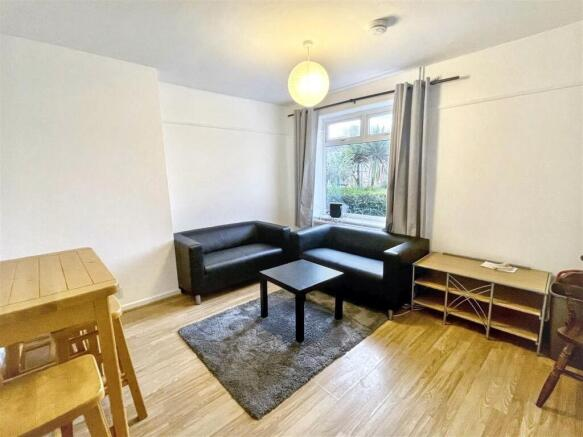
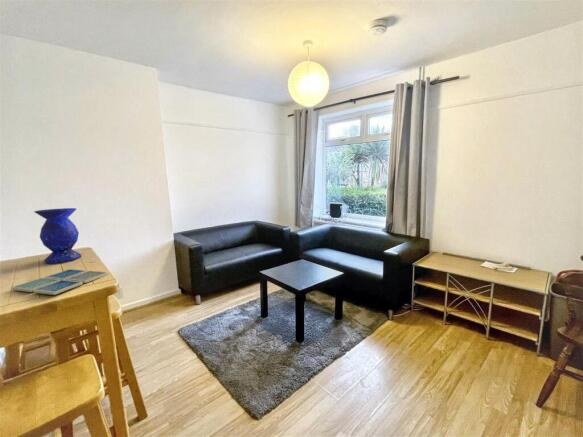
+ drink coaster (63, 280)
+ vase (59, 234)
